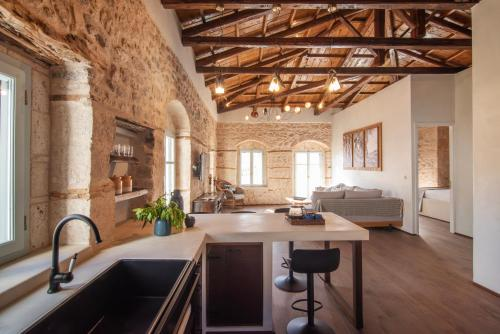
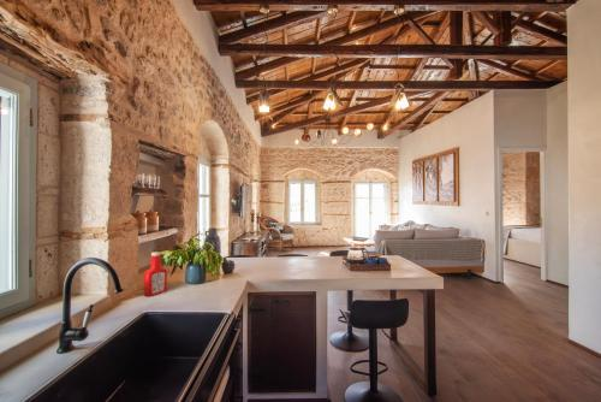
+ soap bottle (155, 272)
